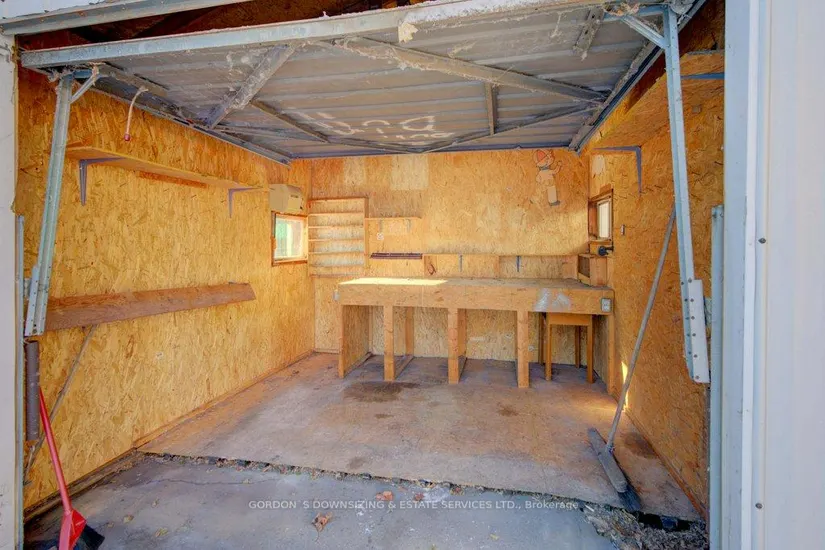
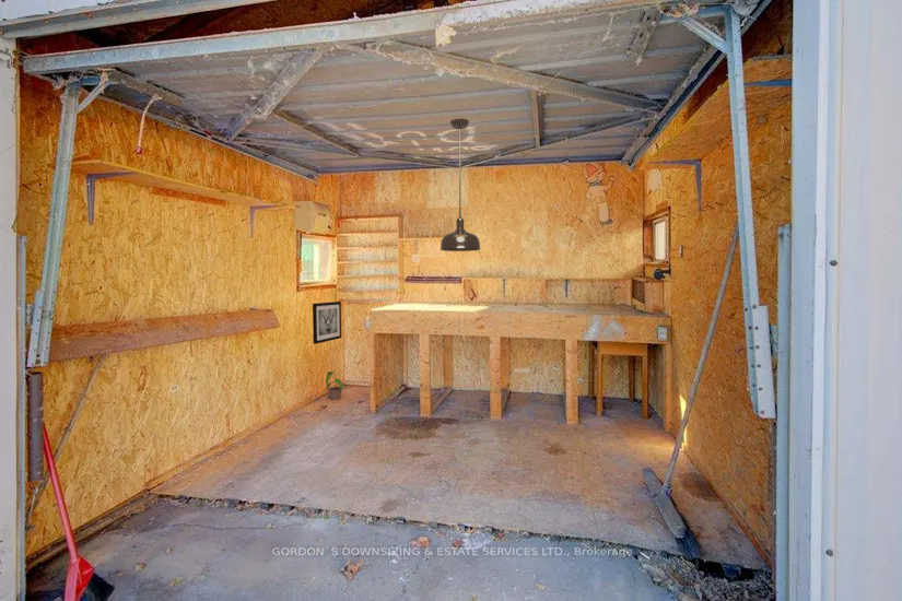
+ potted plant (336, 385)
+ light fixture (459, 186)
+ wall art (327, 321)
